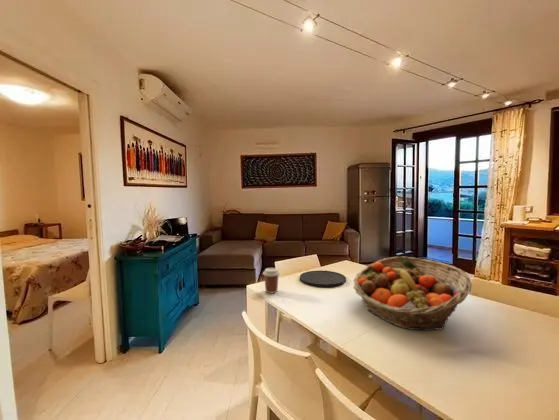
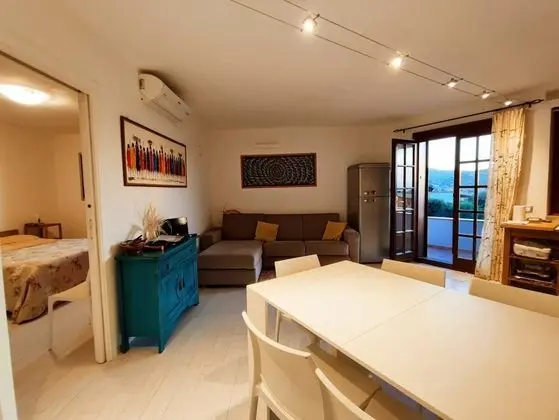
- coffee cup (271, 280)
- fruit basket (405, 288)
- plate (322, 277)
